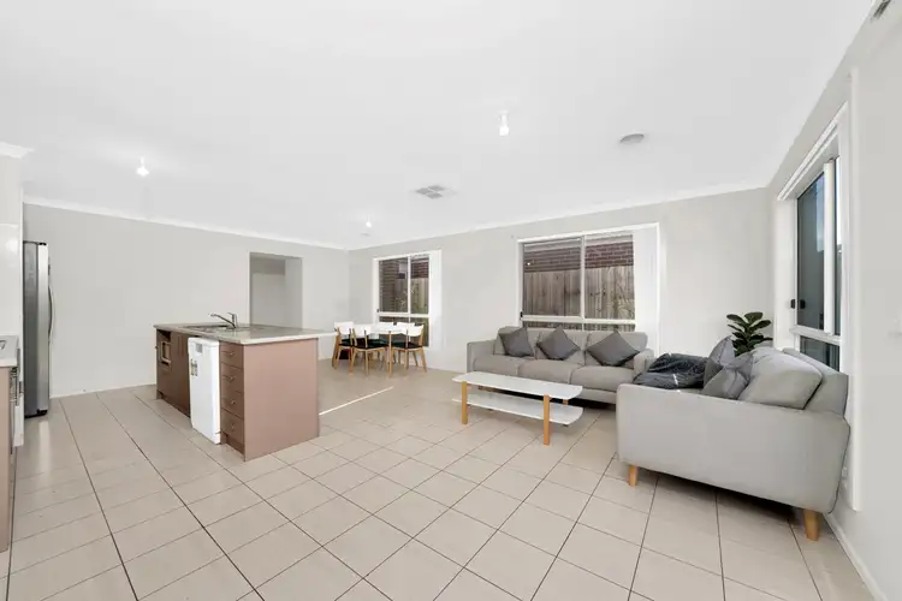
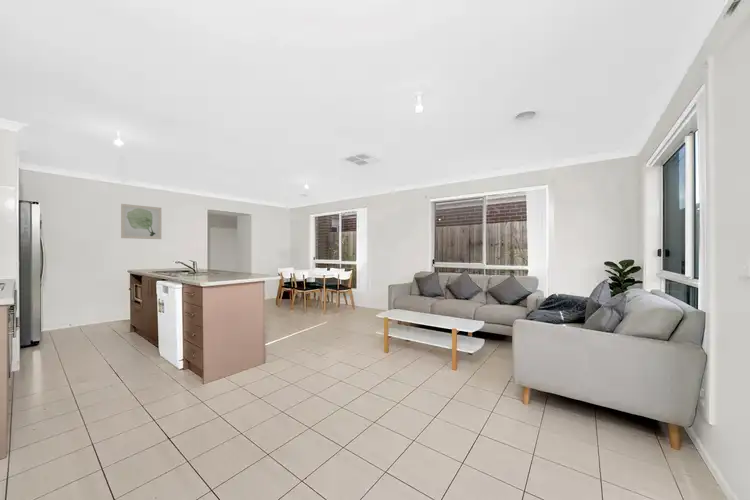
+ wall art (142, 222)
